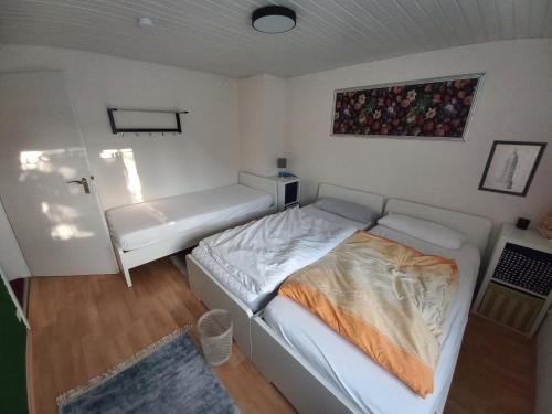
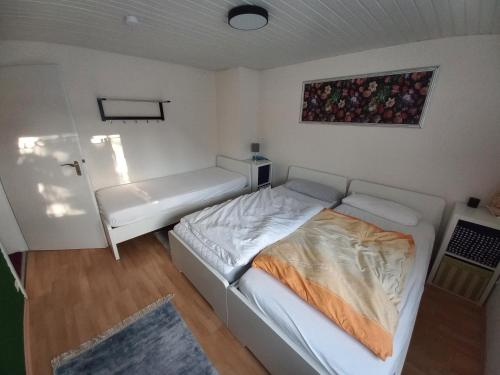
- wastebasket (216, 338)
- wall art (509, 168)
